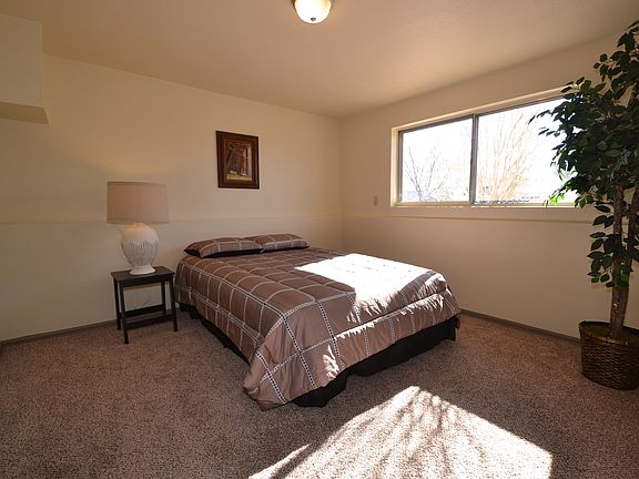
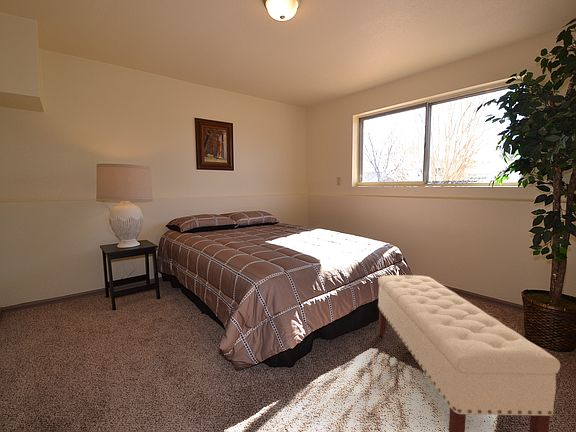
+ bench (438, 341)
